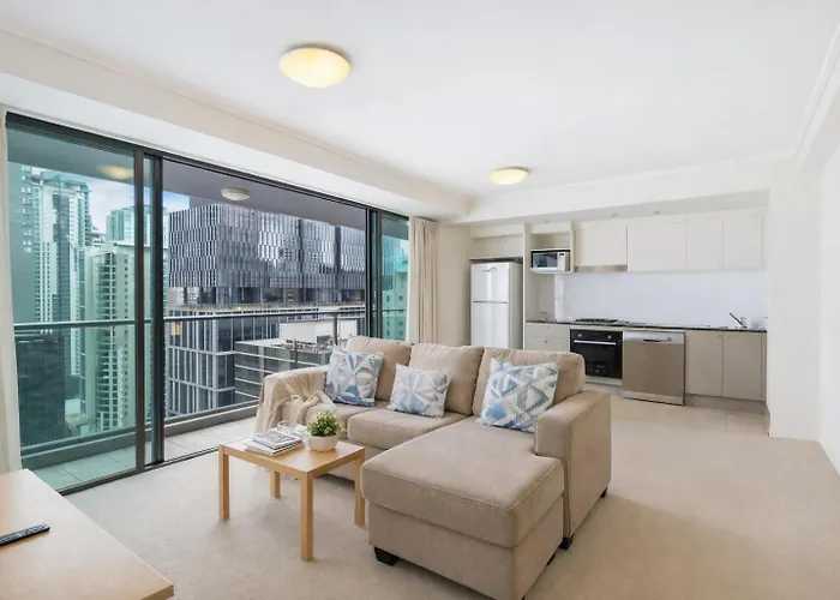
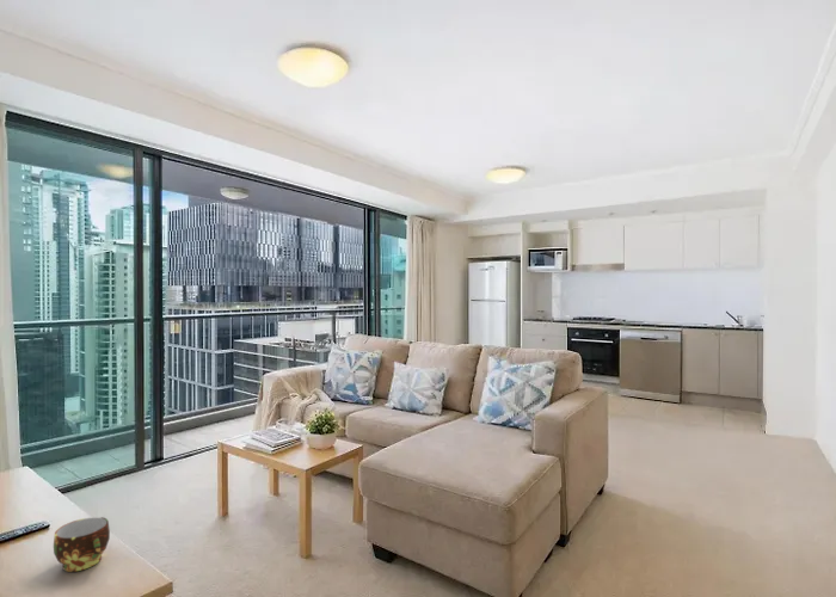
+ cup (85, 544)
